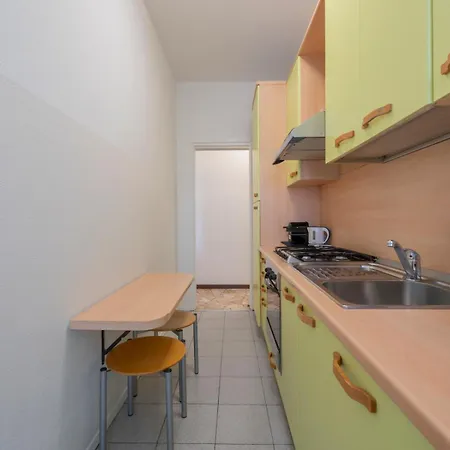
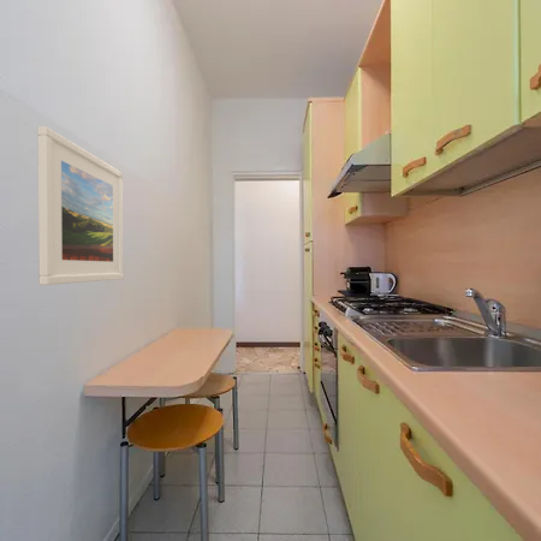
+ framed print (89, 218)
